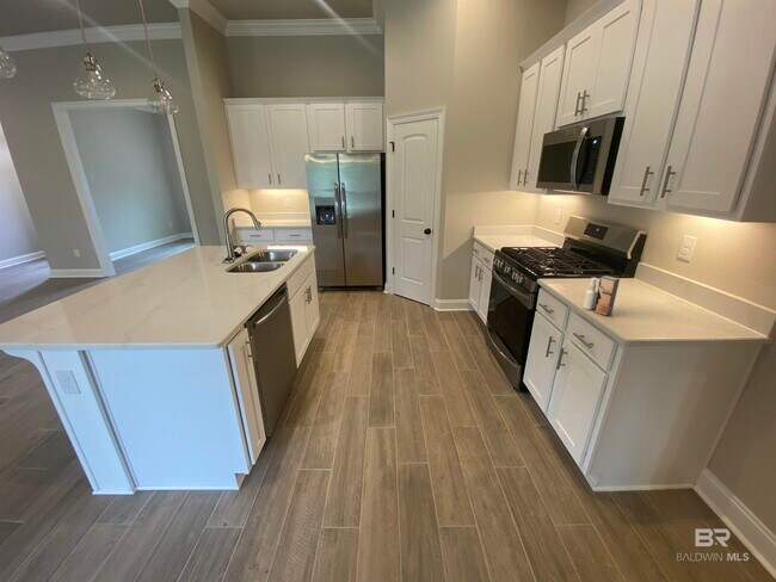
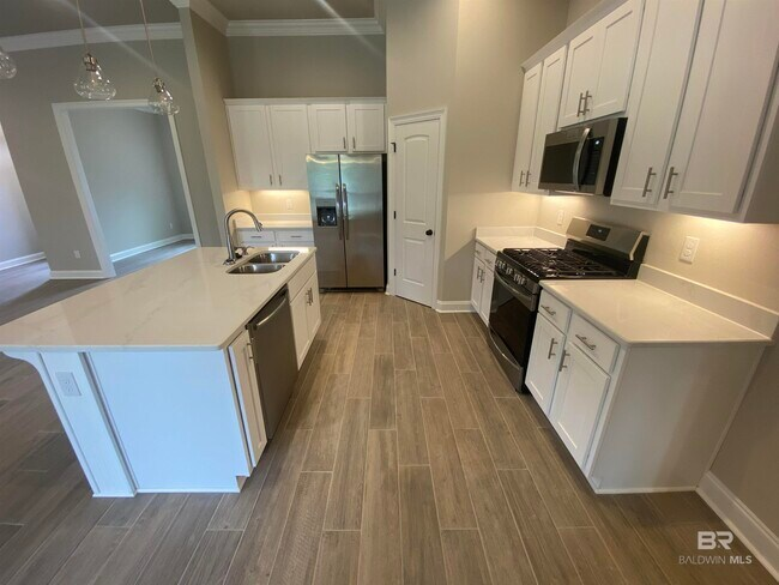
- spray bottle (599, 293)
